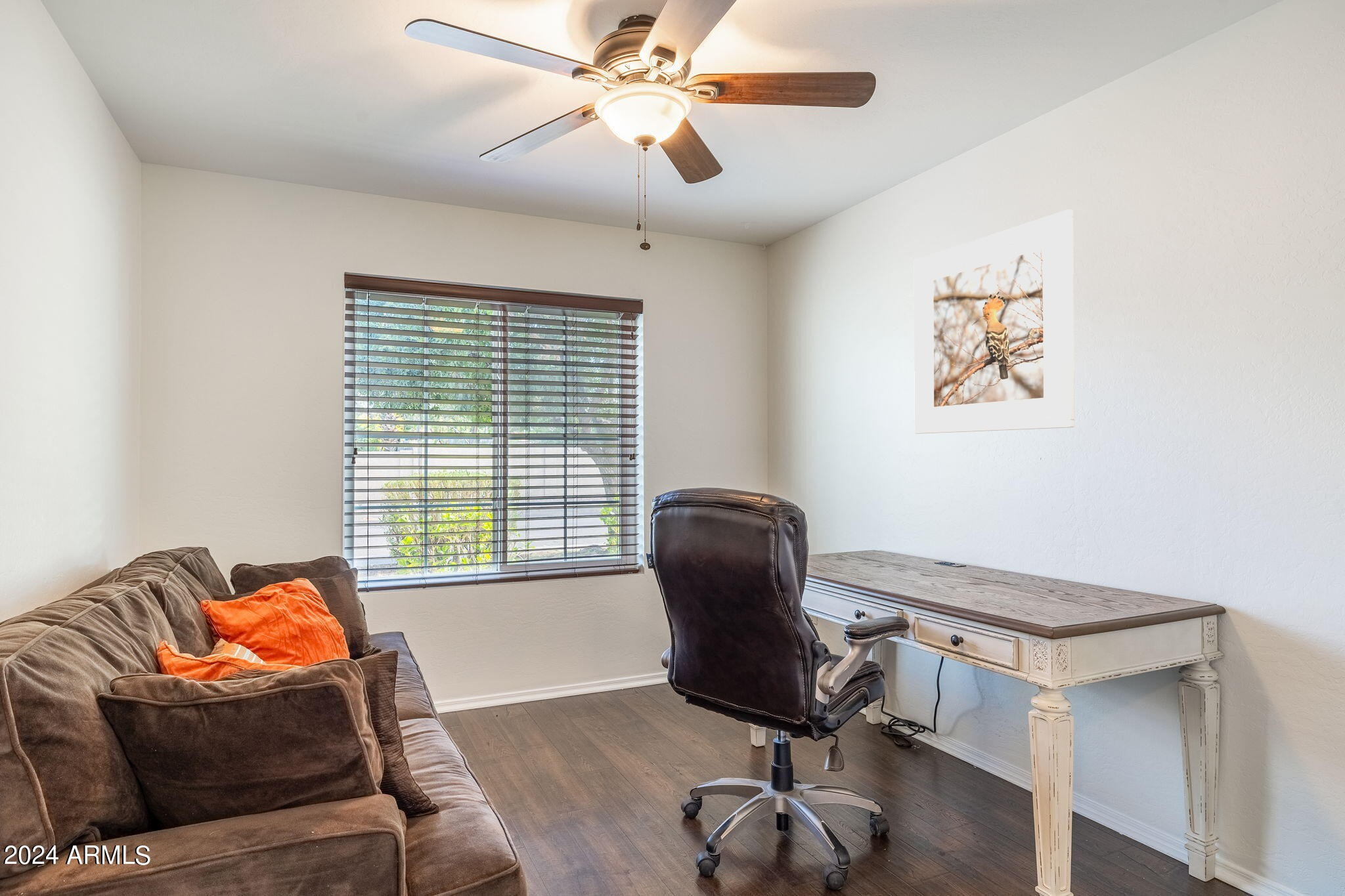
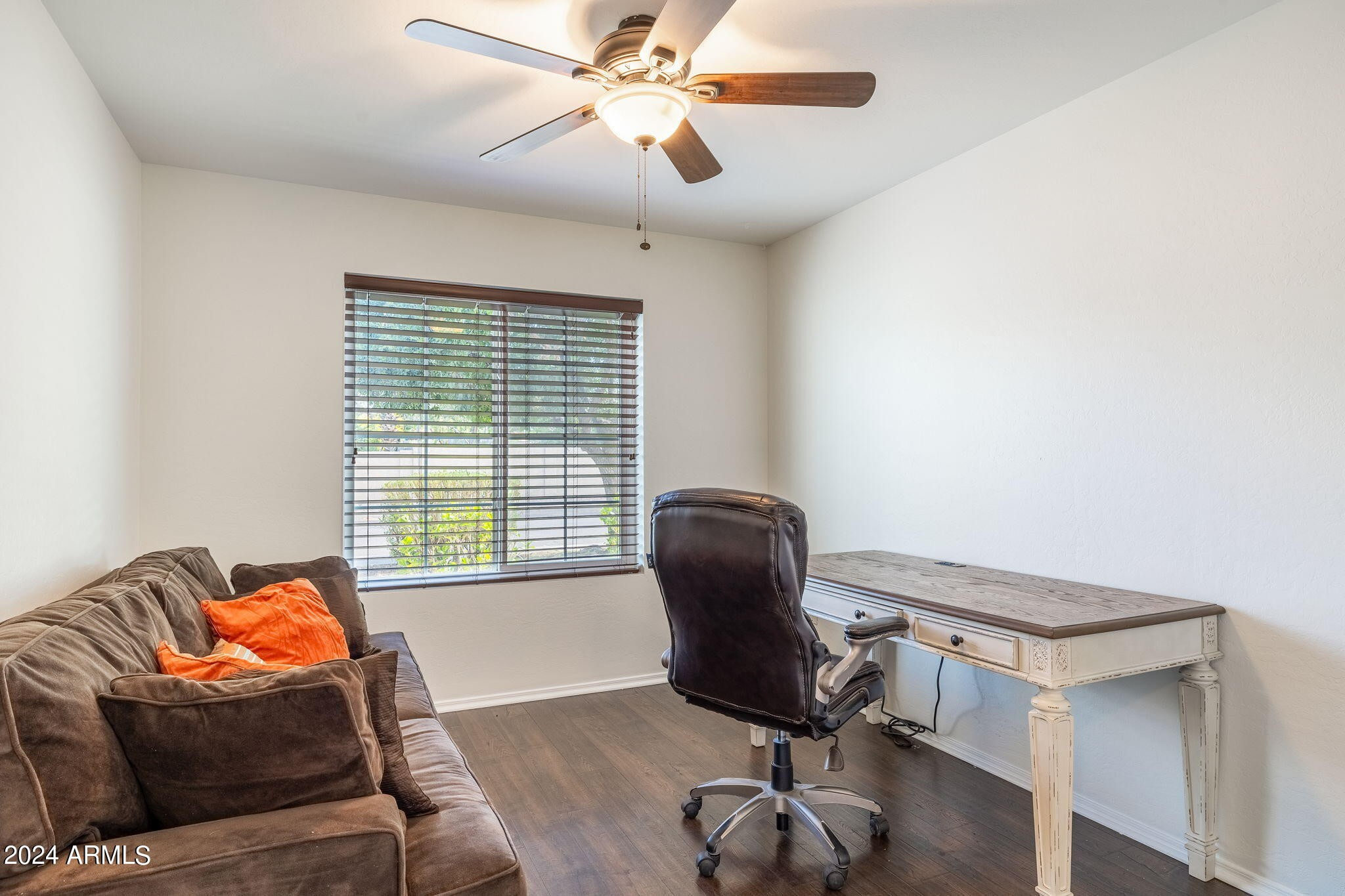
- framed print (984, 334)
